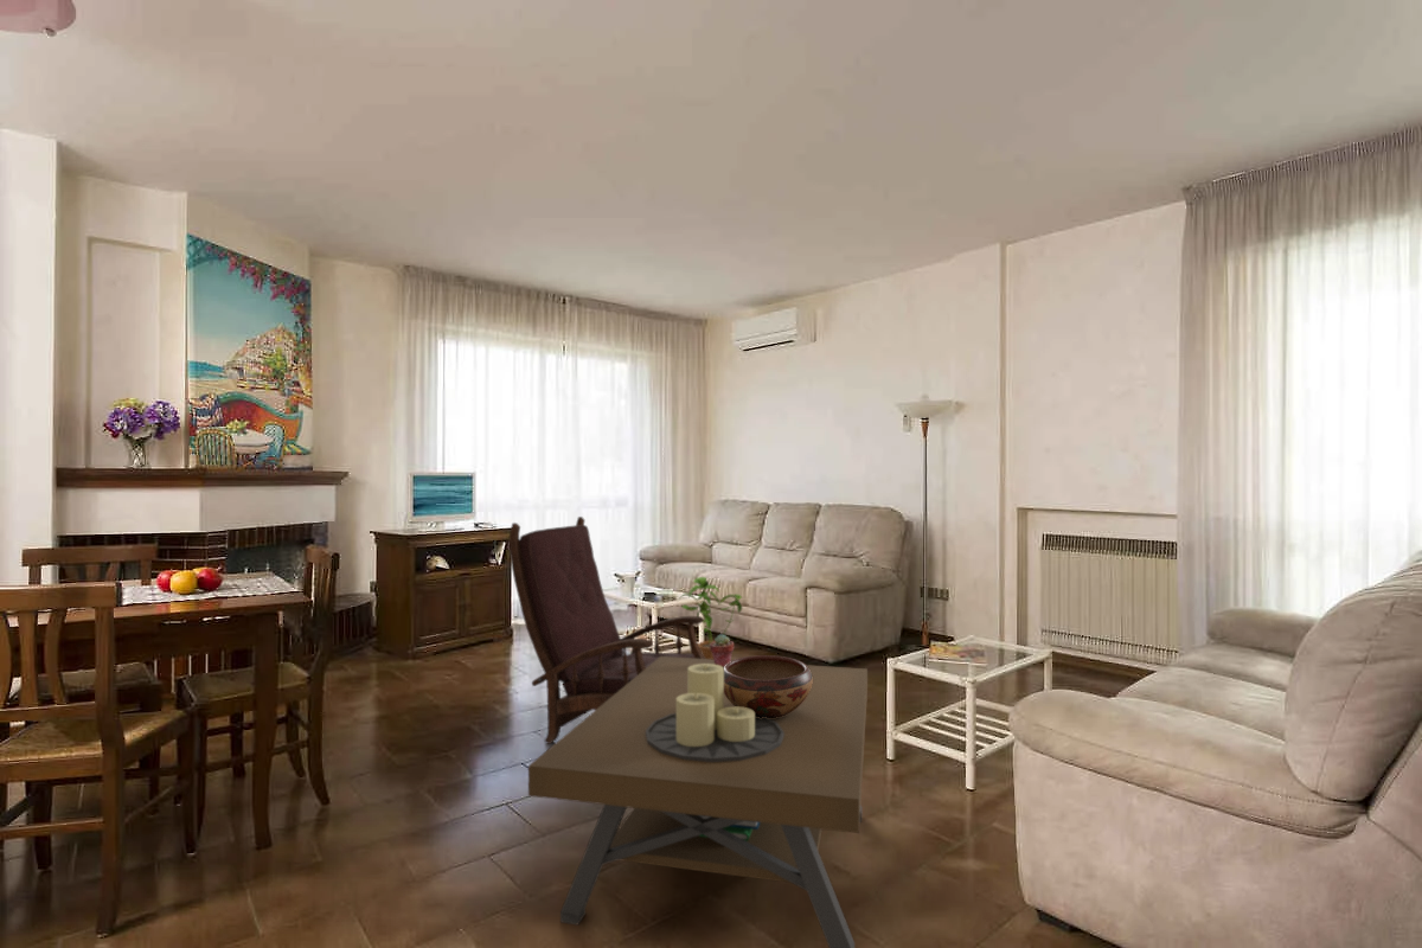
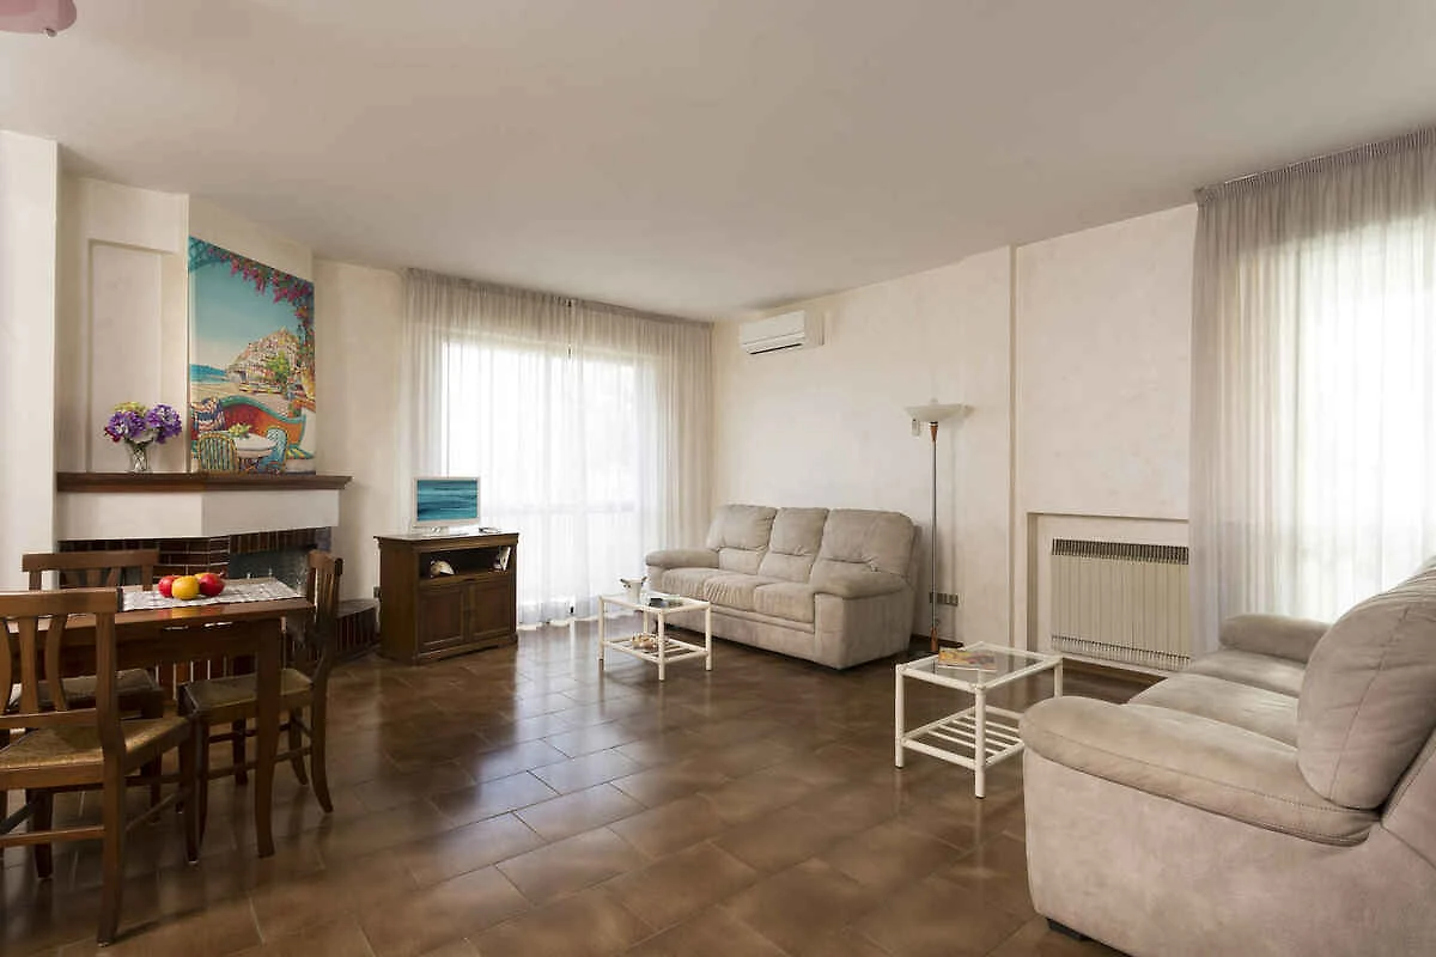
- coffee table (731, 756)
- armchair (613, 624)
- house plant (709, 627)
- decorative bowl (766, 685)
- potted succulent (722, 646)
